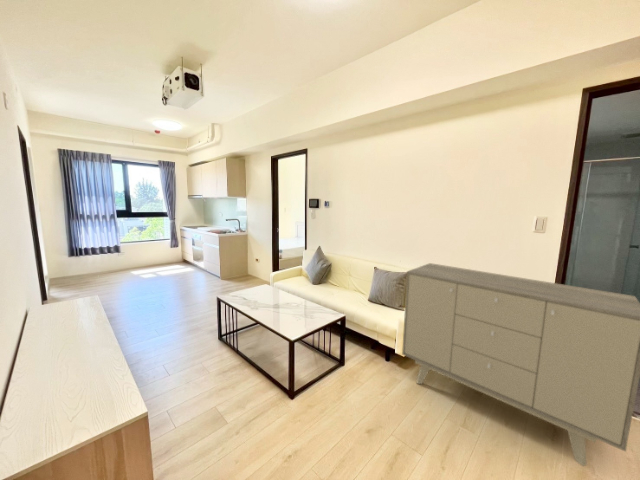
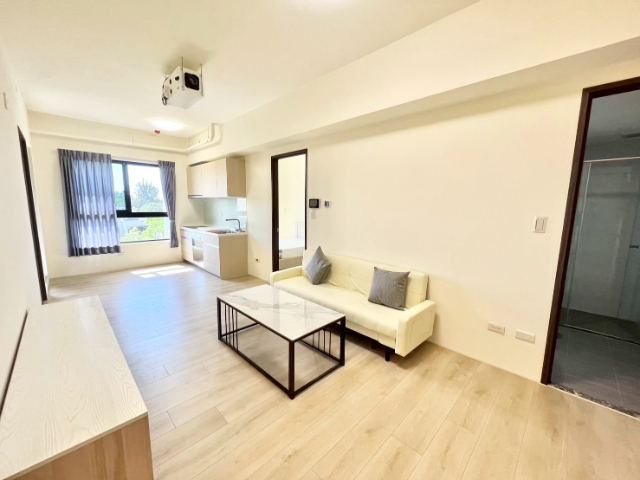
- sideboard (497, 344)
